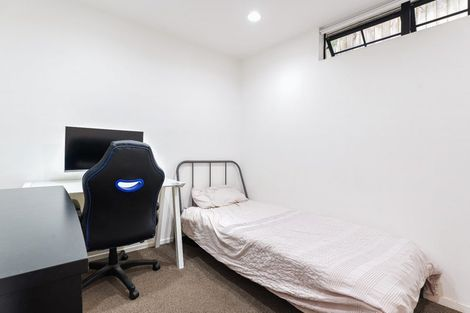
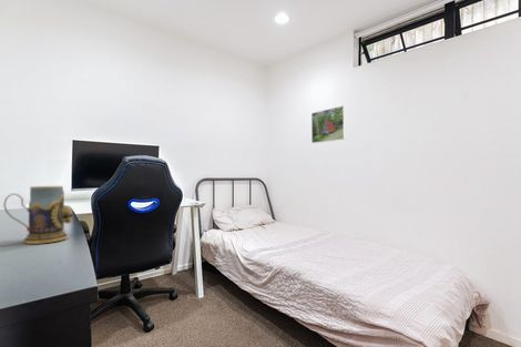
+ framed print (327, 125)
+ mug (40, 213)
